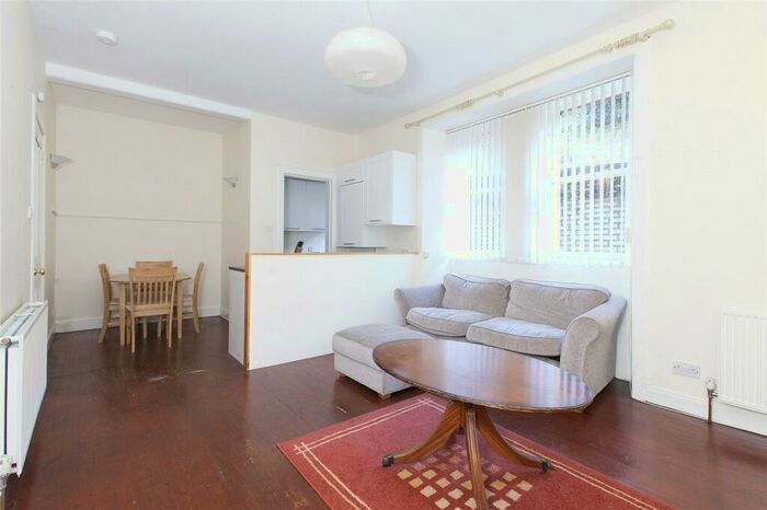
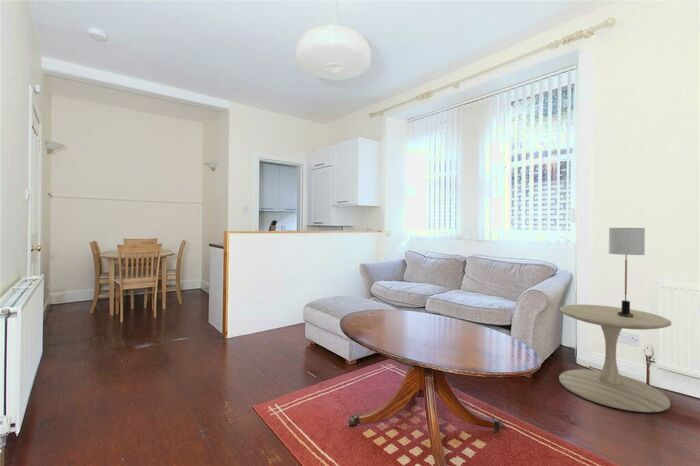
+ table lamp (625, 269)
+ side table (610, 351)
